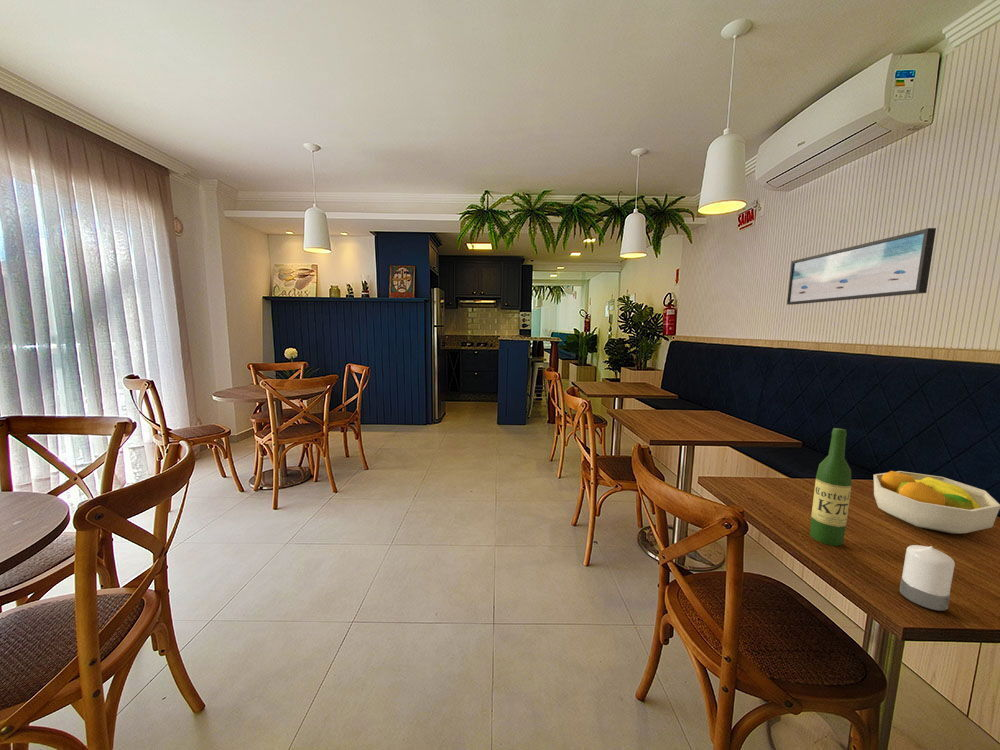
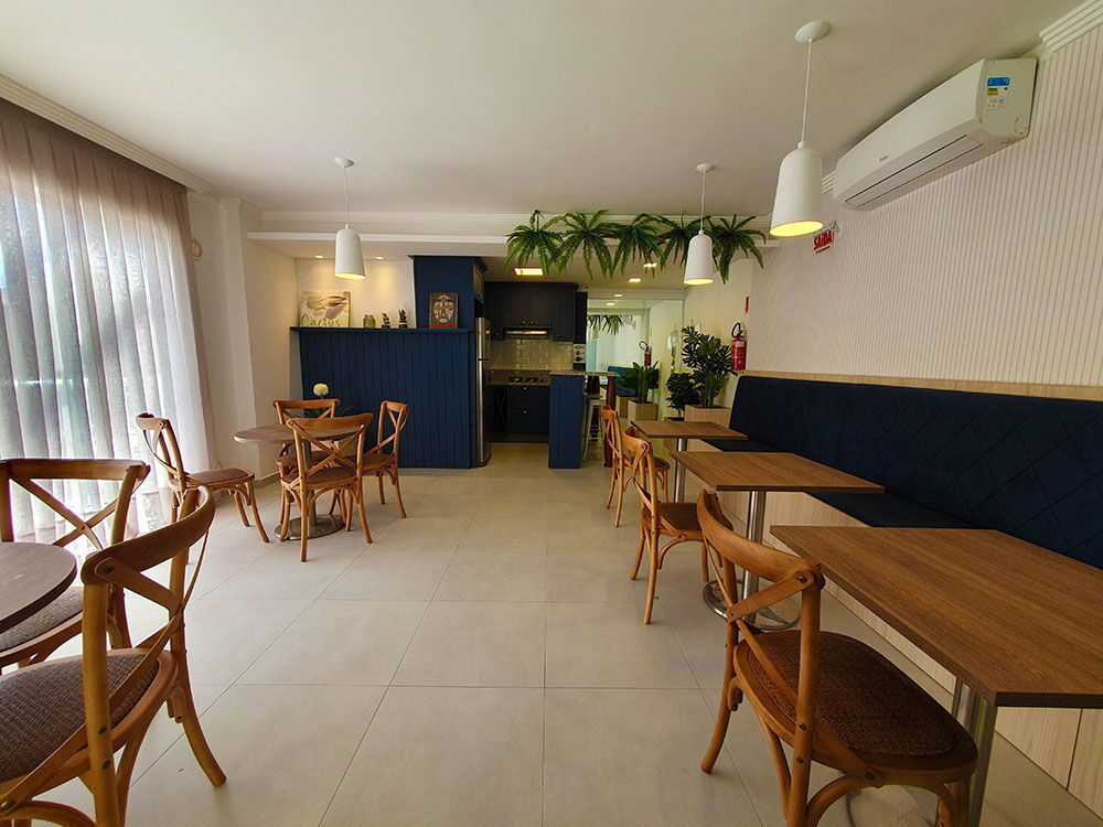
- candle (926, 573)
- wall art (846, 274)
- fruit bowl (929, 496)
- wine bottle (832, 485)
